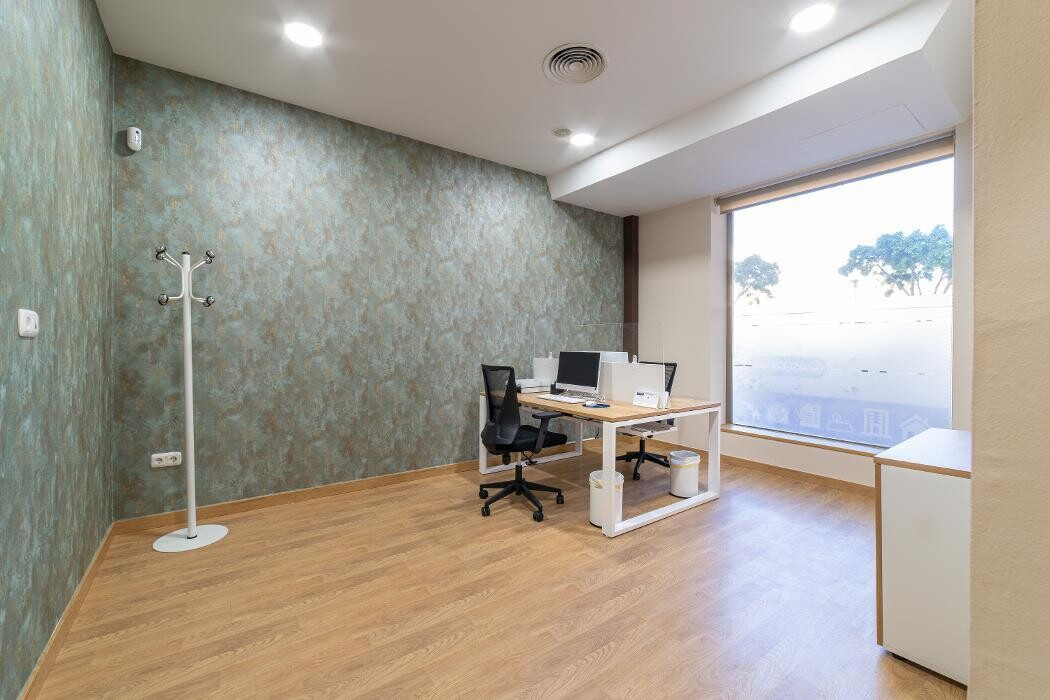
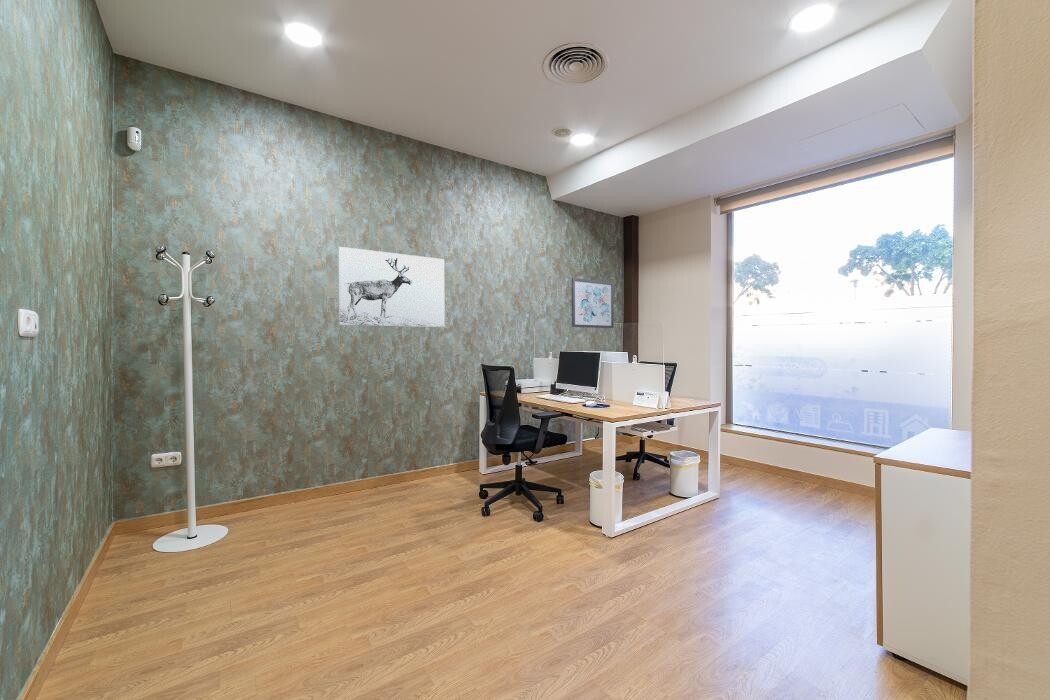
+ wall art (394, 289)
+ wall art (593, 304)
